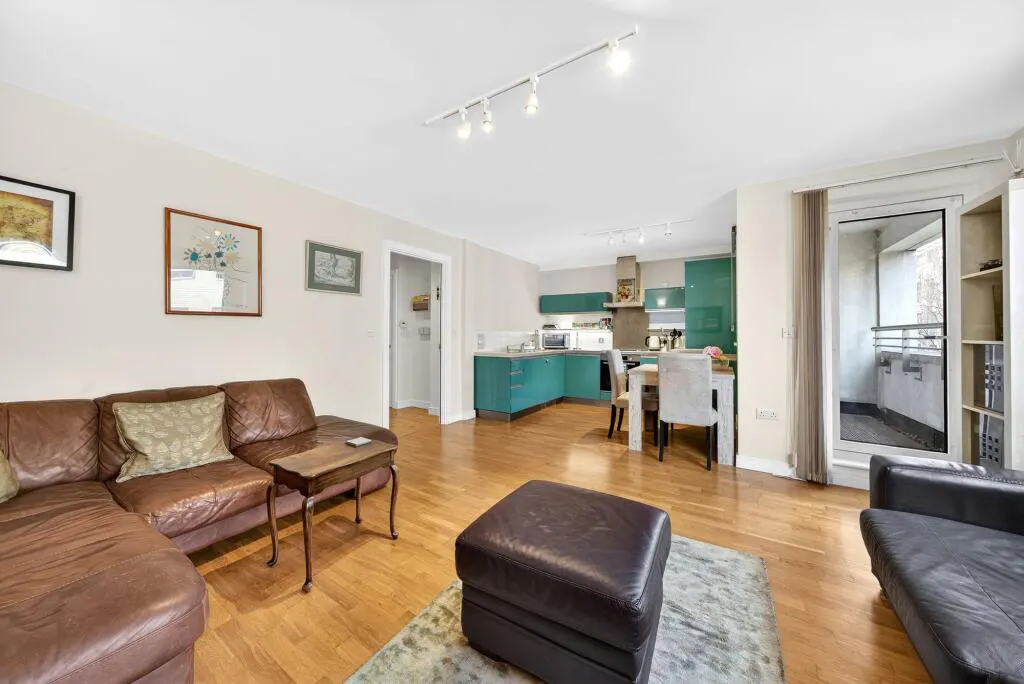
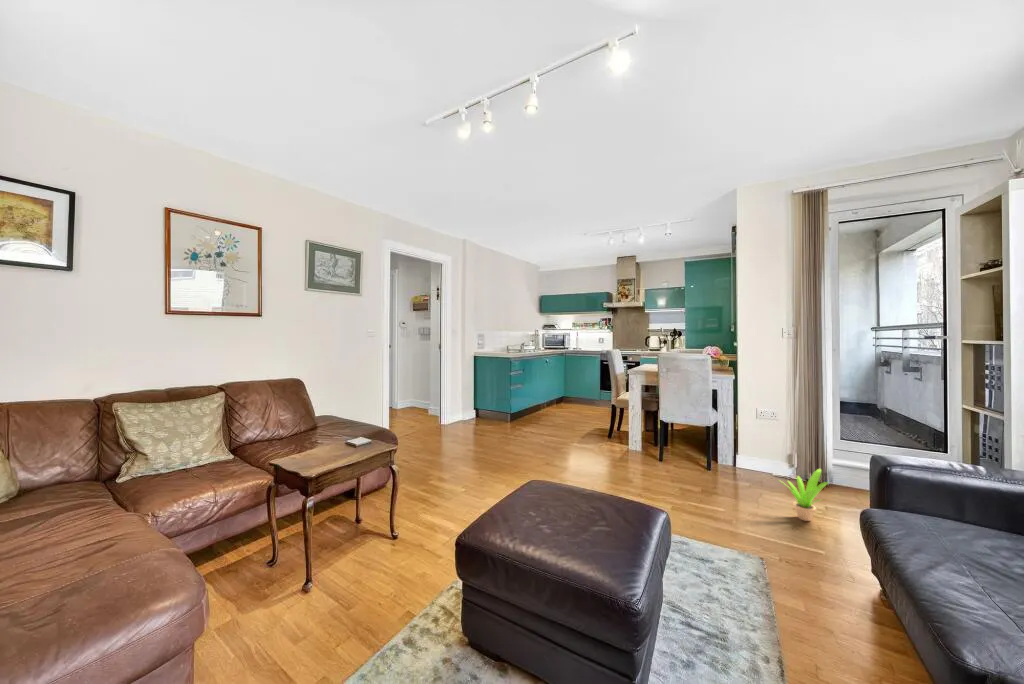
+ potted plant (803, 495)
